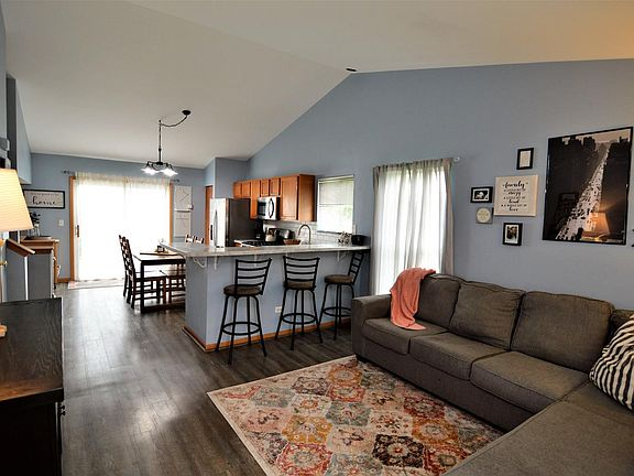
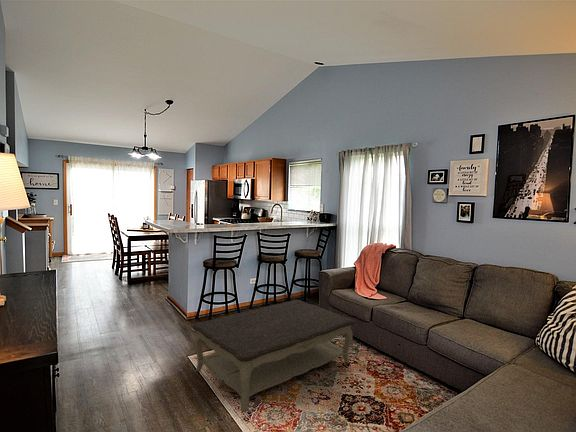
+ coffee table (276, 344)
